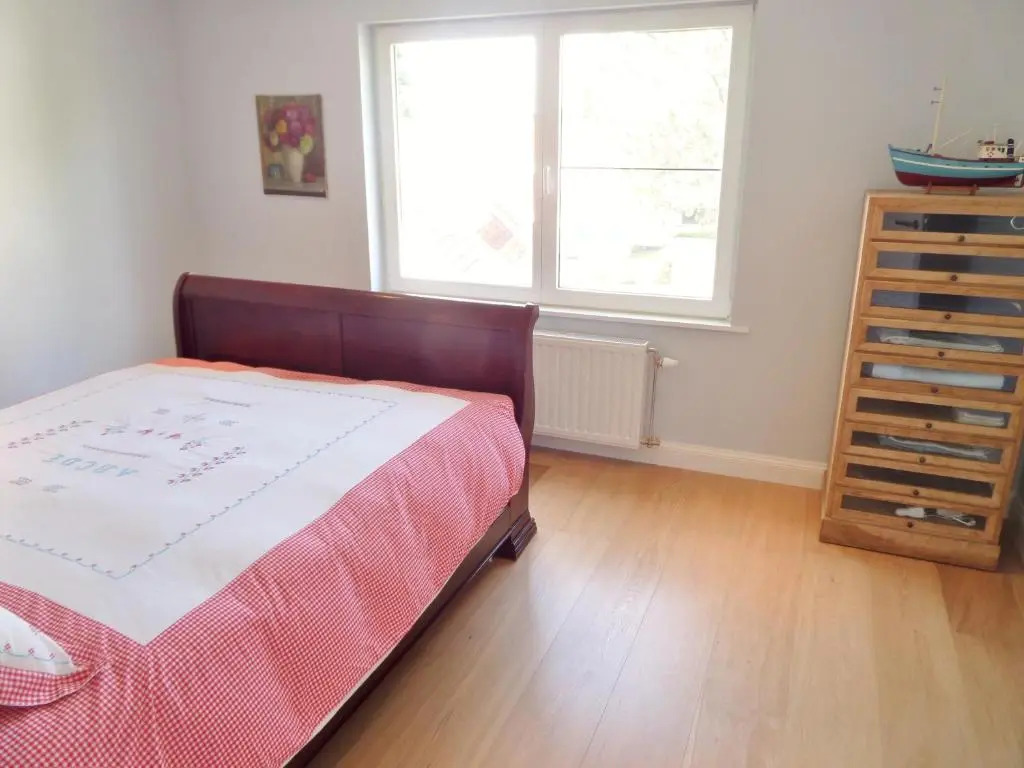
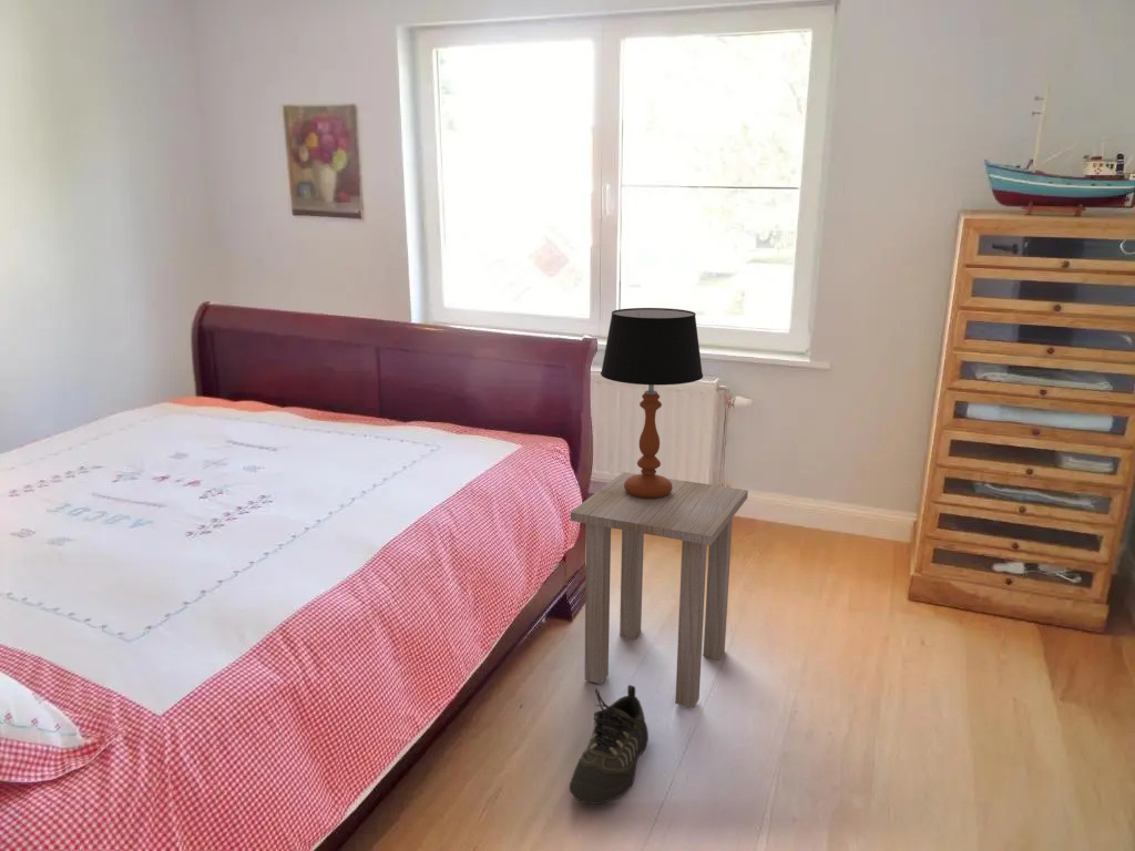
+ table lamp (651, 403)
+ side table (642, 584)
+ shoe (615, 735)
